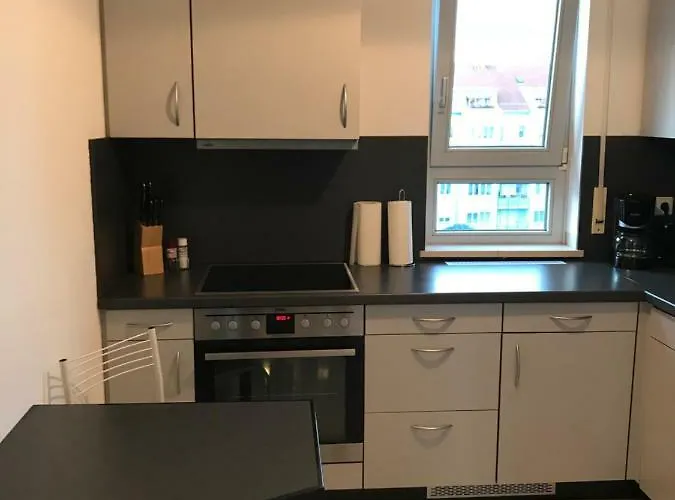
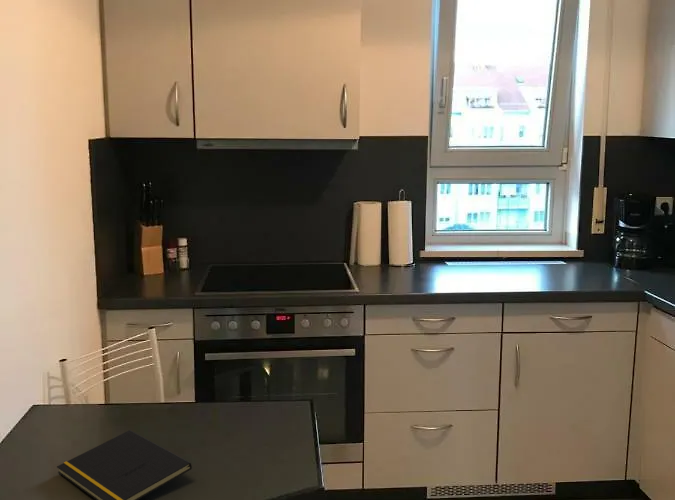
+ notepad (123, 467)
